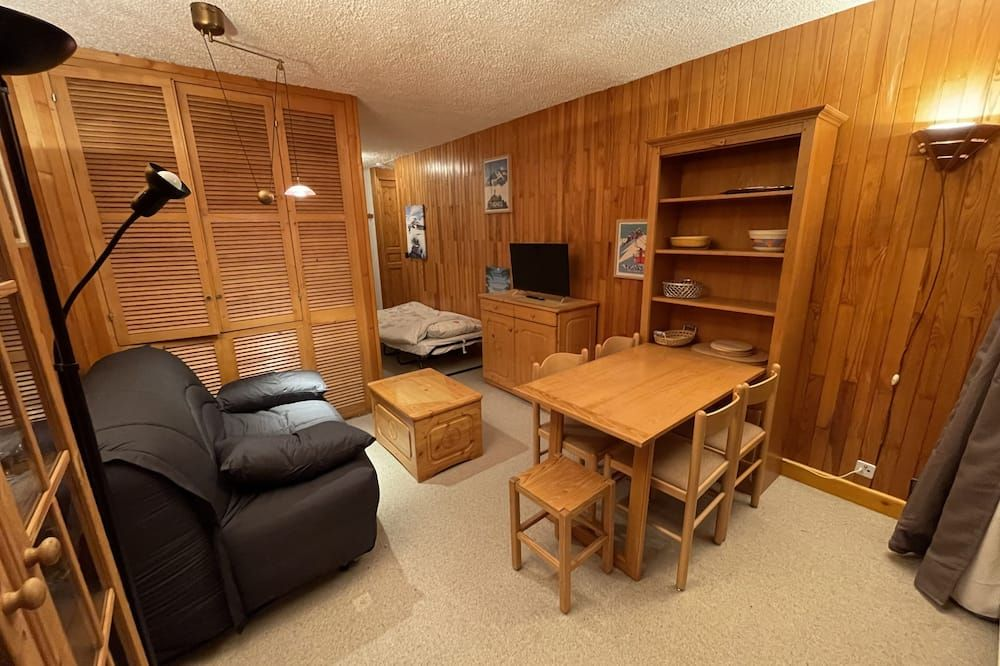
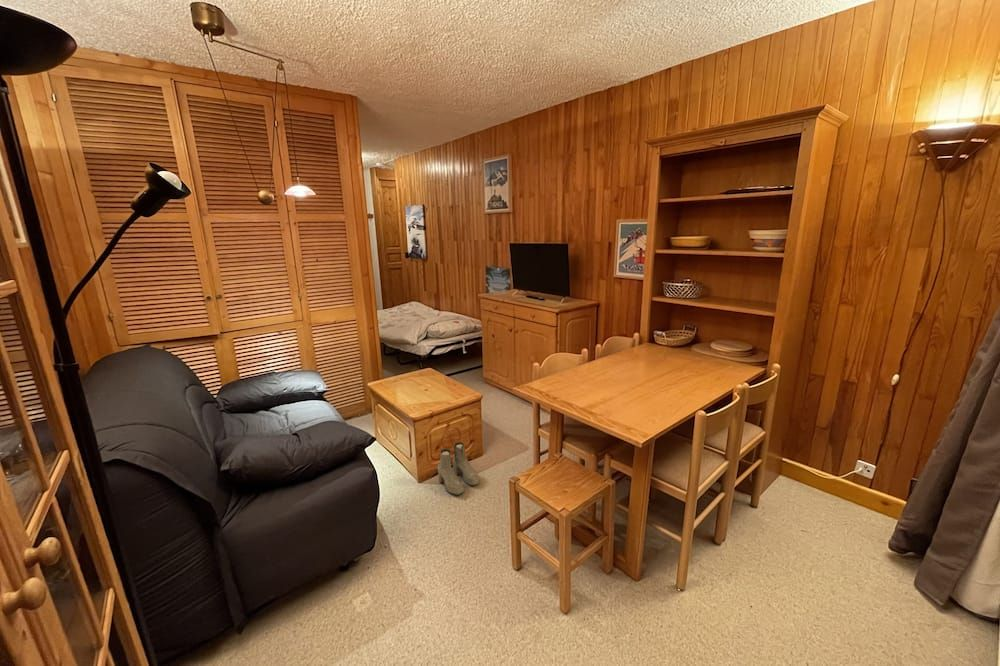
+ boots (457, 466)
